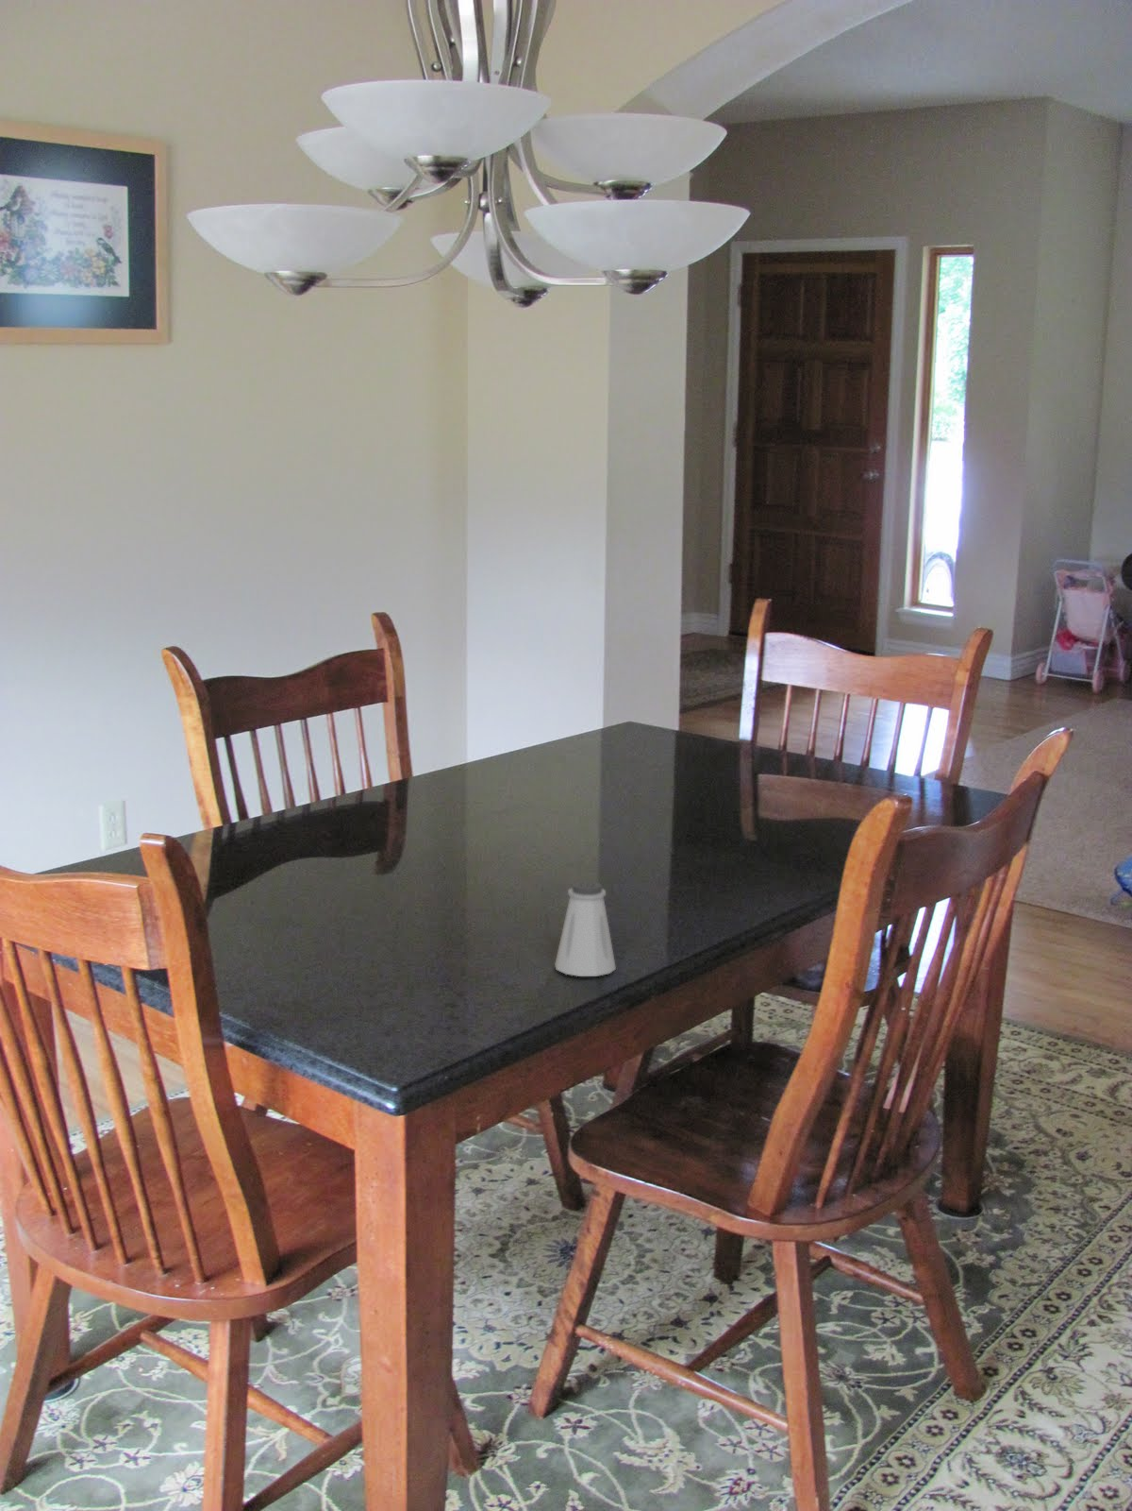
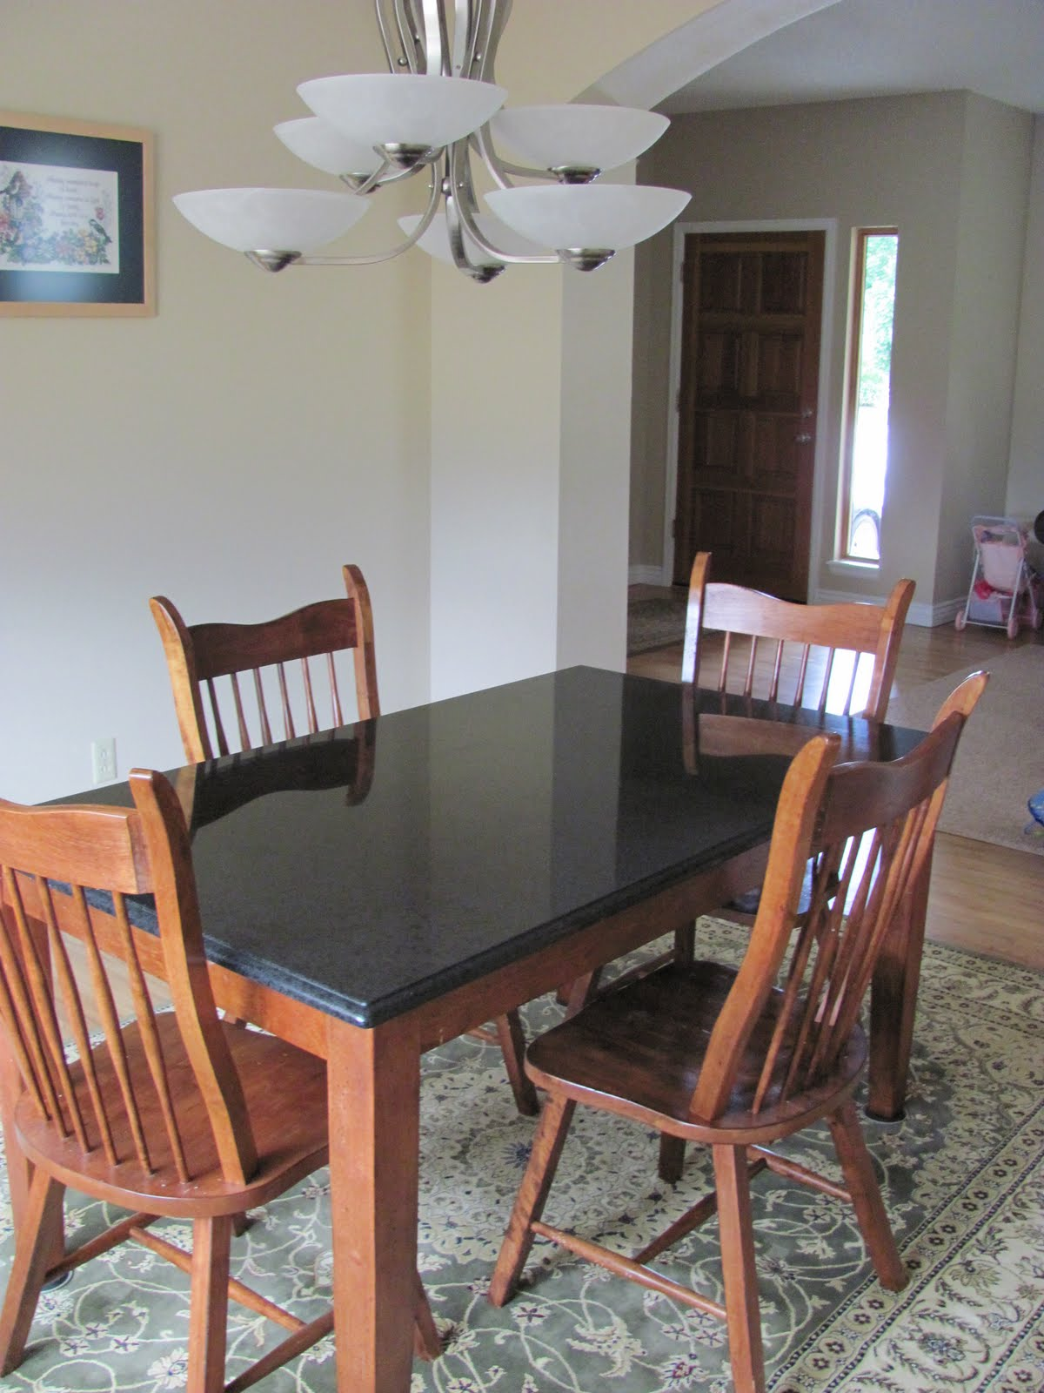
- saltshaker (586, 926)
